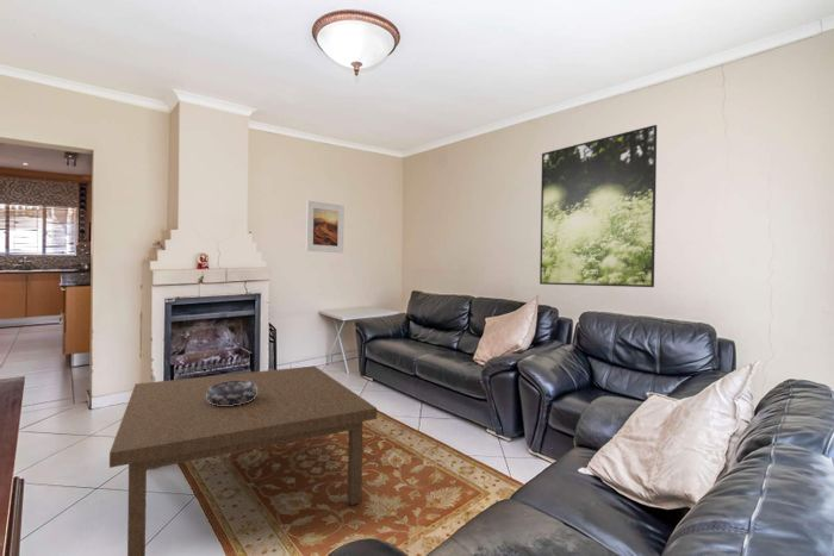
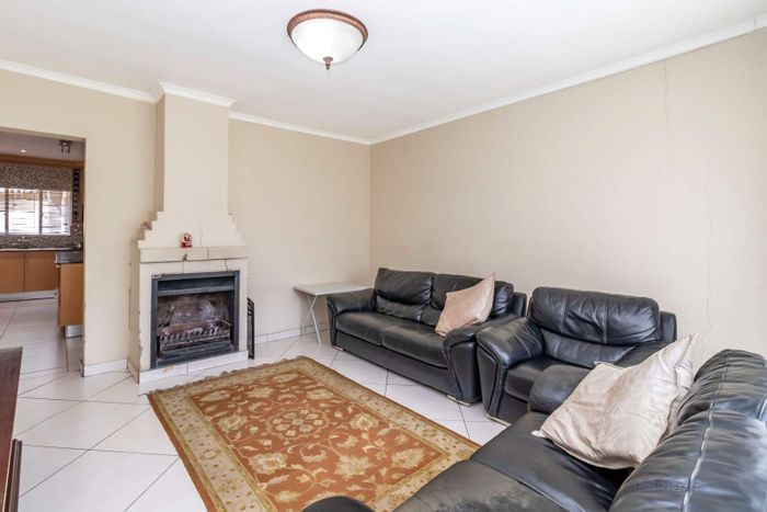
- decorative bowl (232, 392)
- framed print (591, 213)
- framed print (325, 227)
- coffee table (245, 438)
